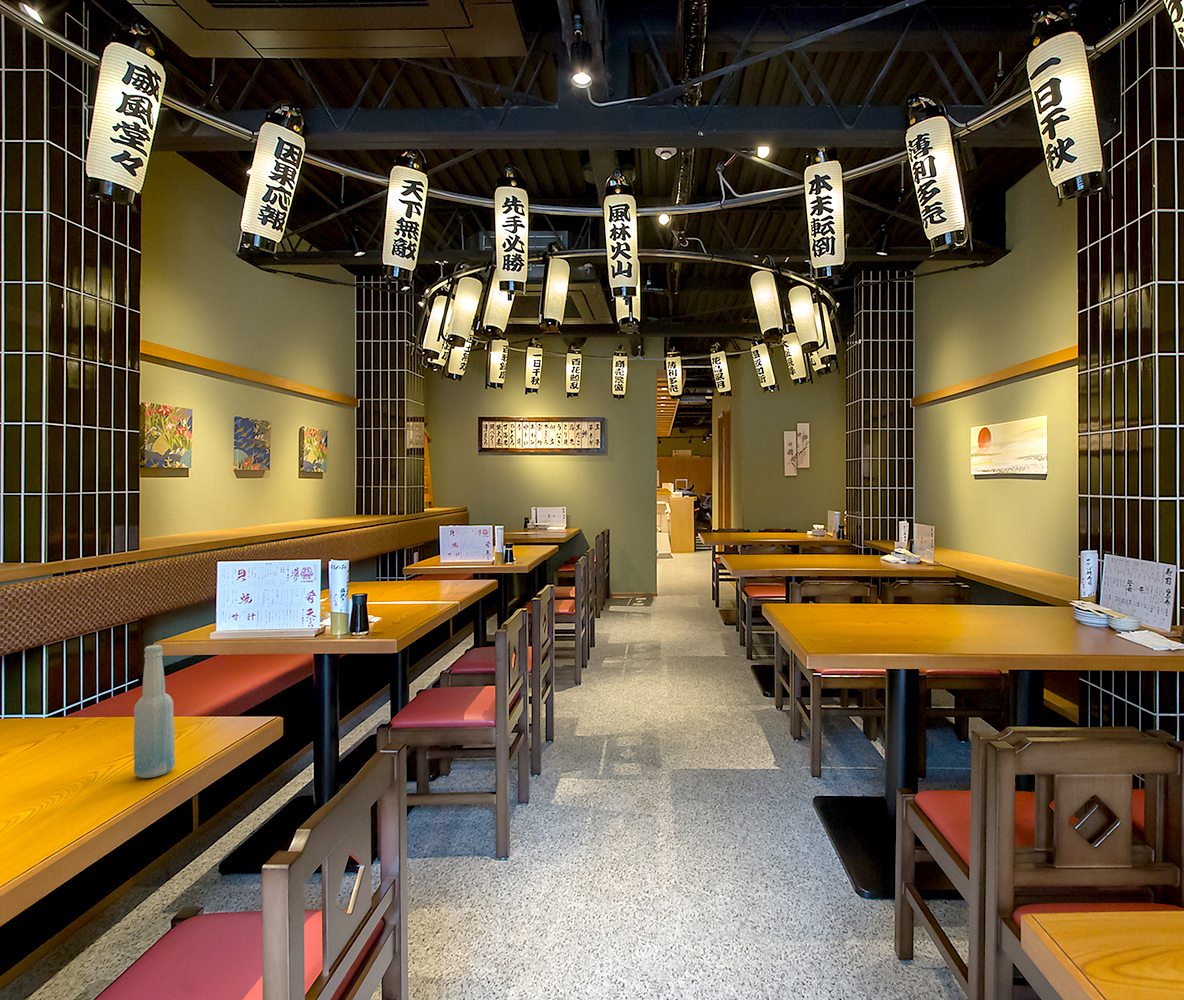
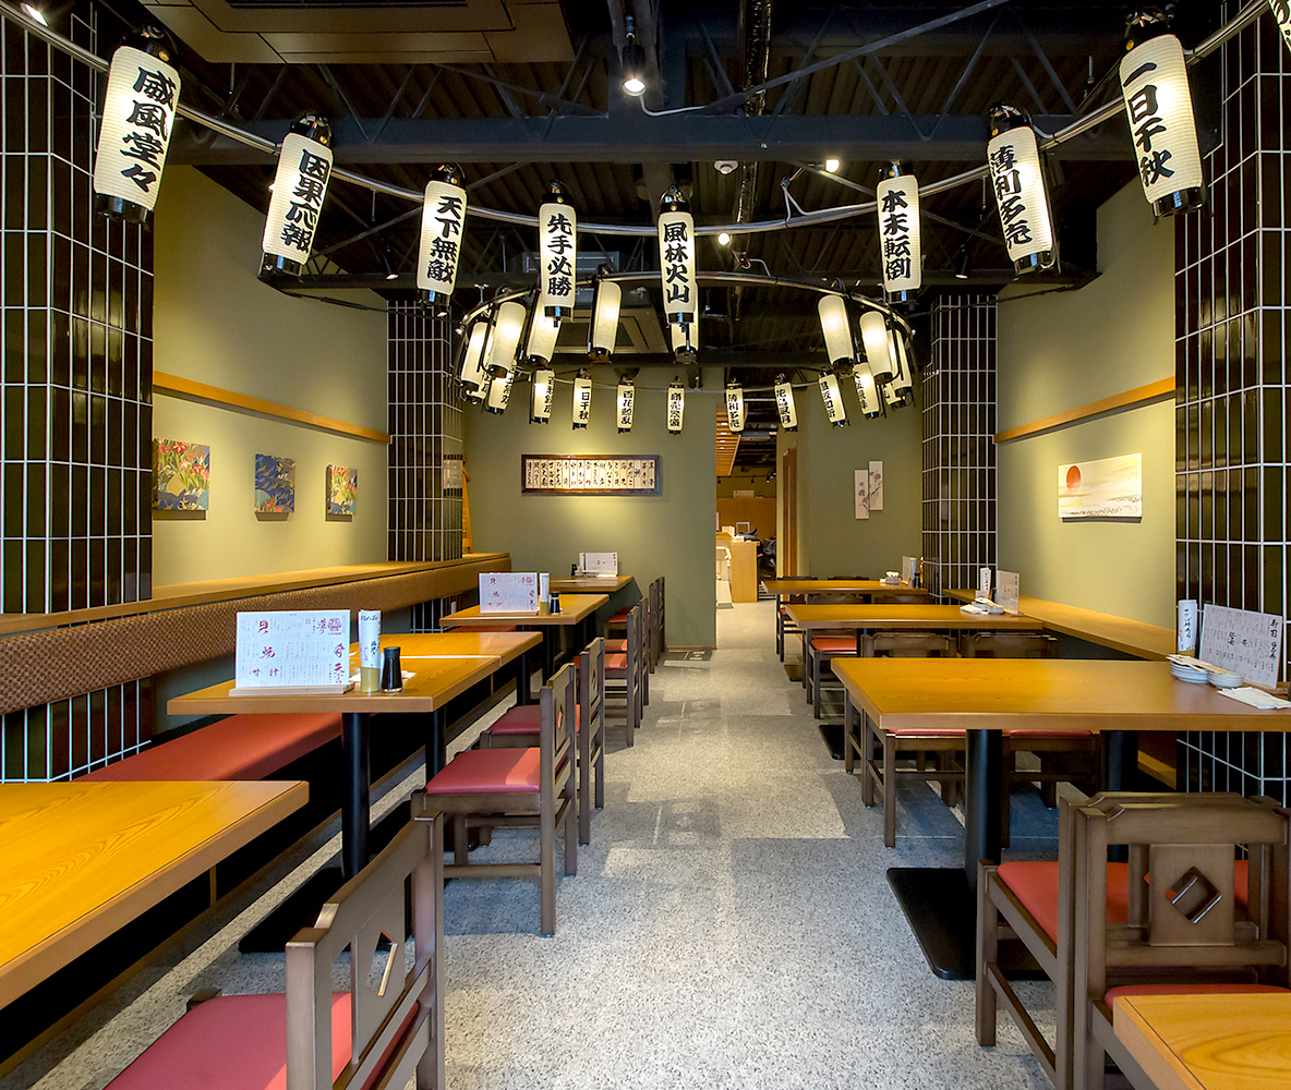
- bottle (153, 709)
